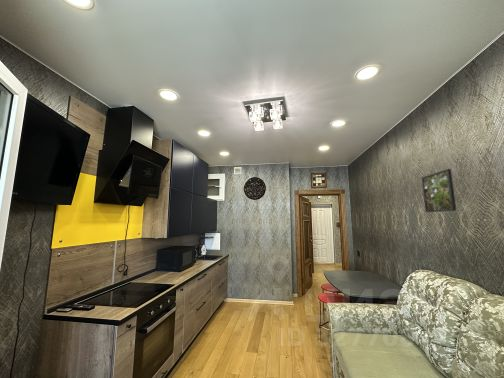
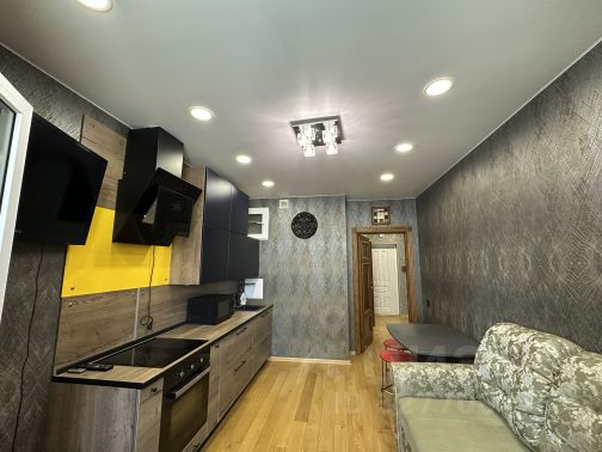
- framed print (437, 192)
